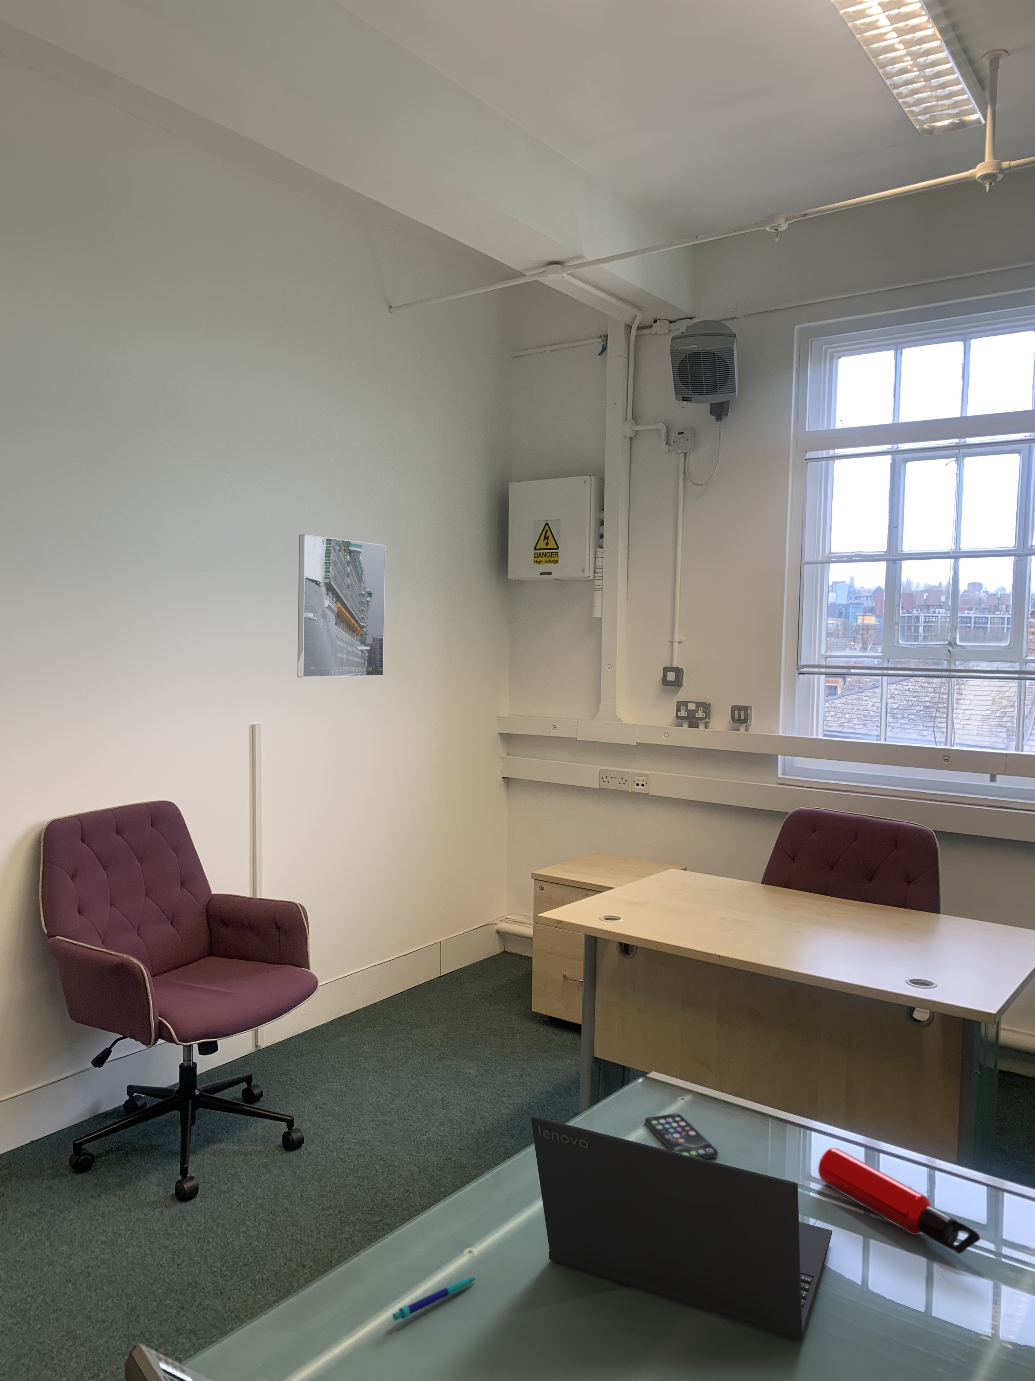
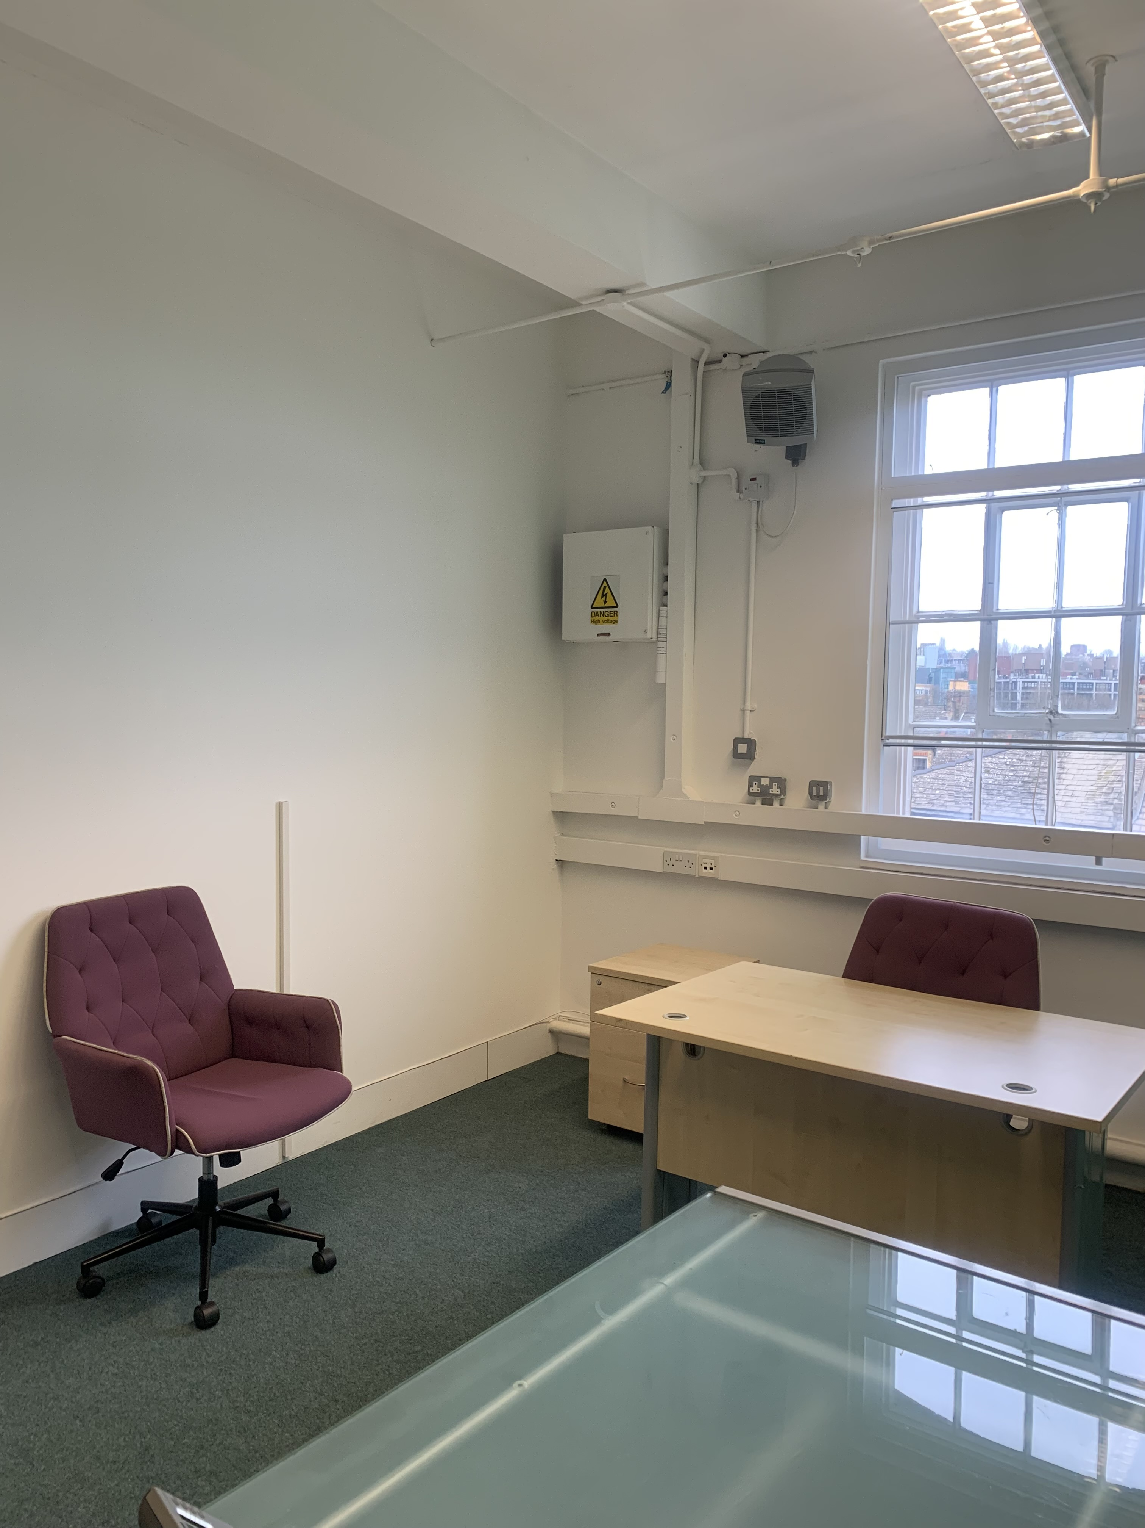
- pen (437, 1296)
- smartphone (681, 1136)
- laptop (689, 1182)
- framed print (342, 609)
- water bottle (891, 1200)
